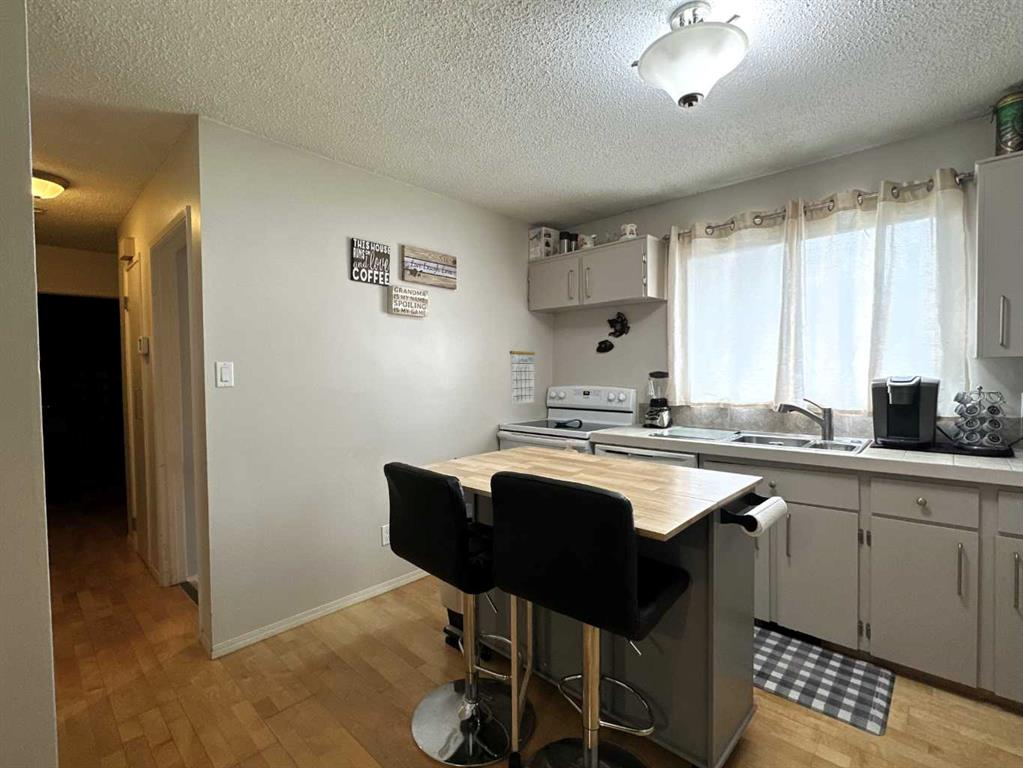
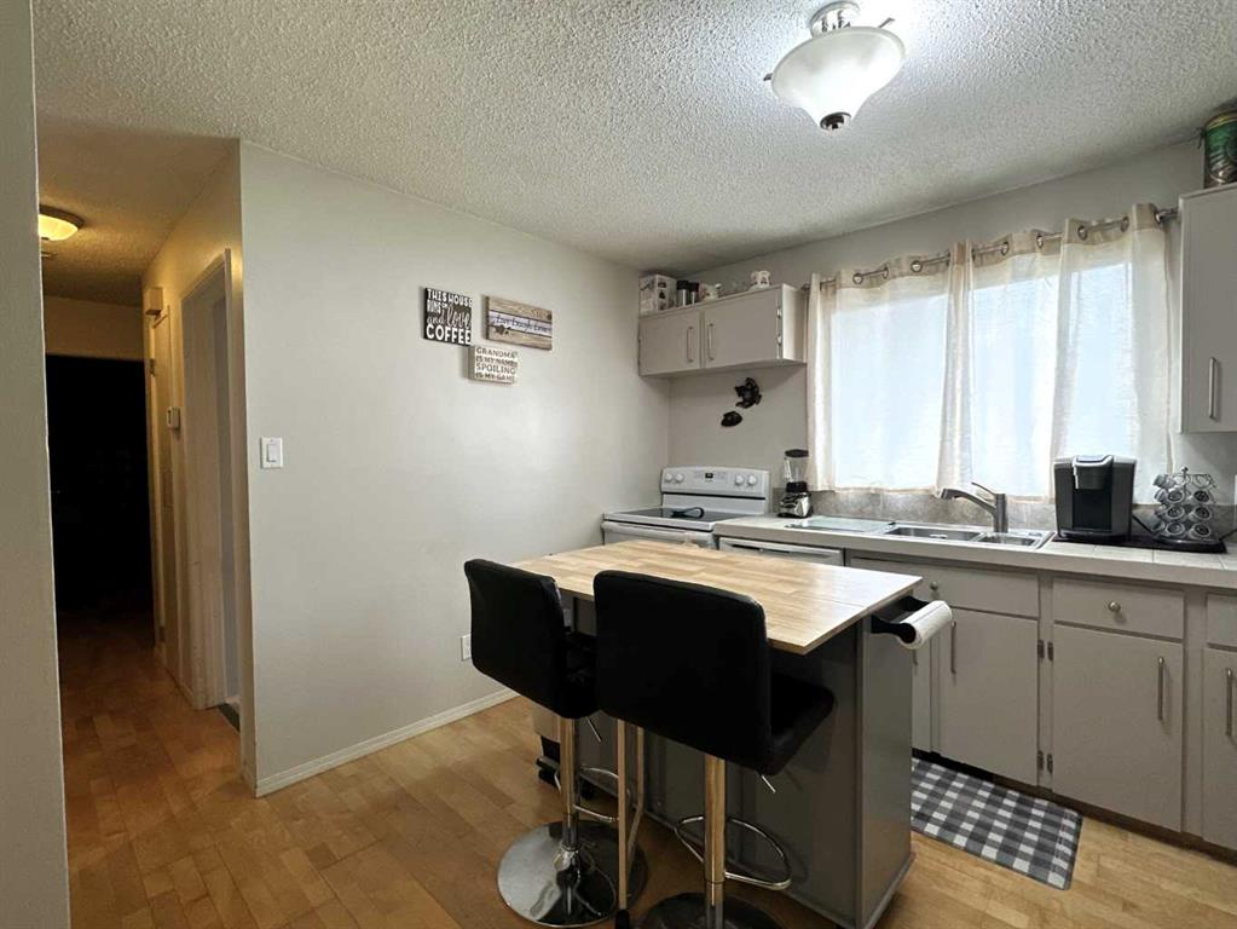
- calendar (522, 371)
